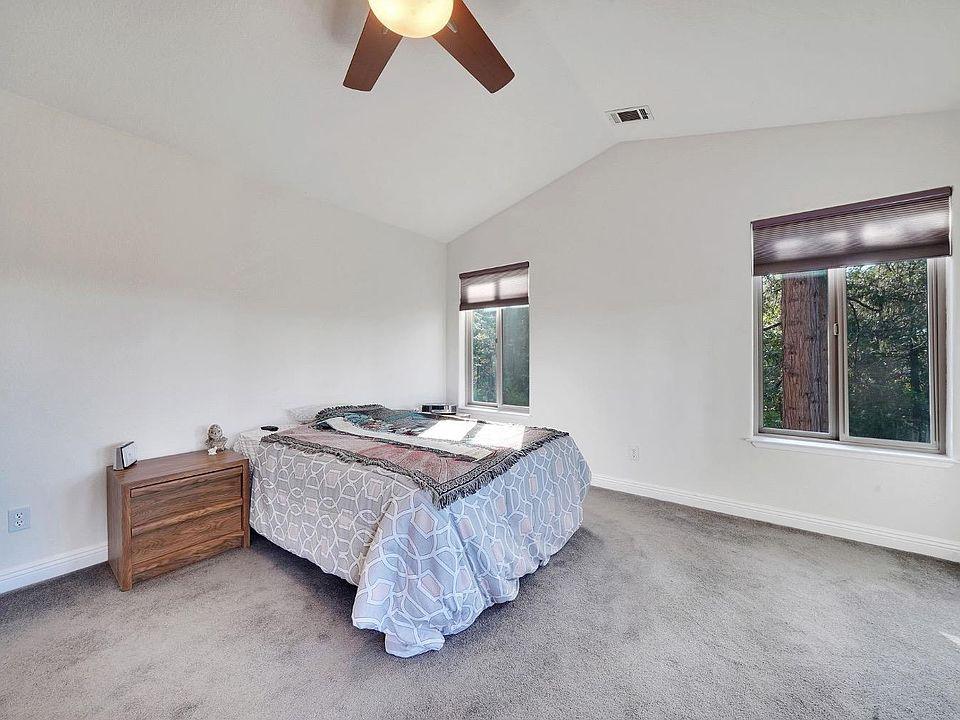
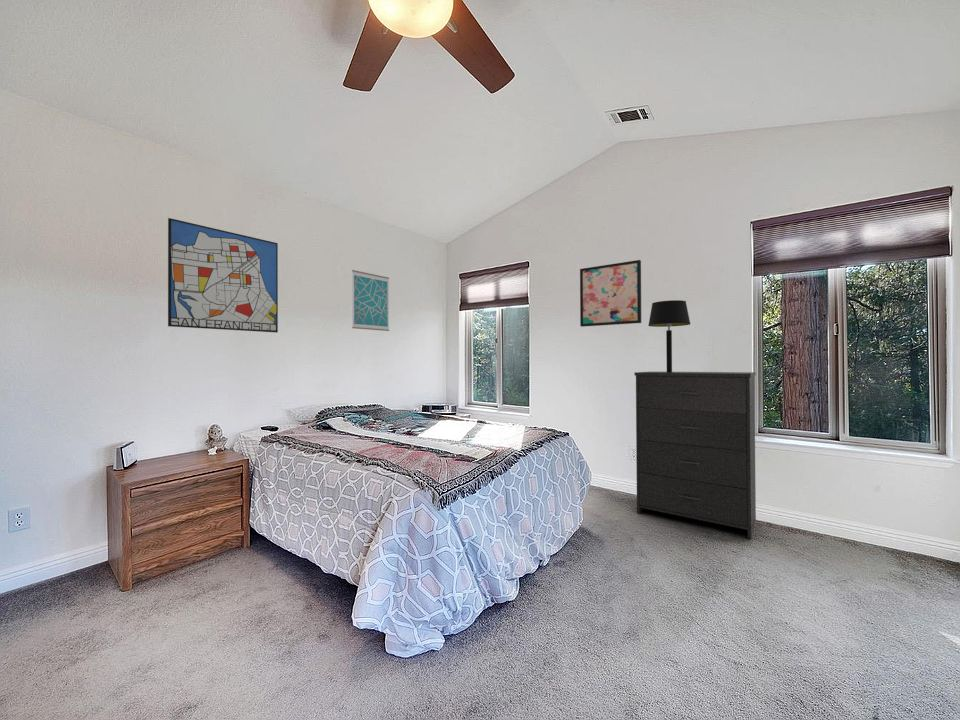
+ dresser (694, 444)
+ wall art (371, 301)
+ table lamp (669, 337)
+ wall art (609, 294)
+ wall art (228, 280)
